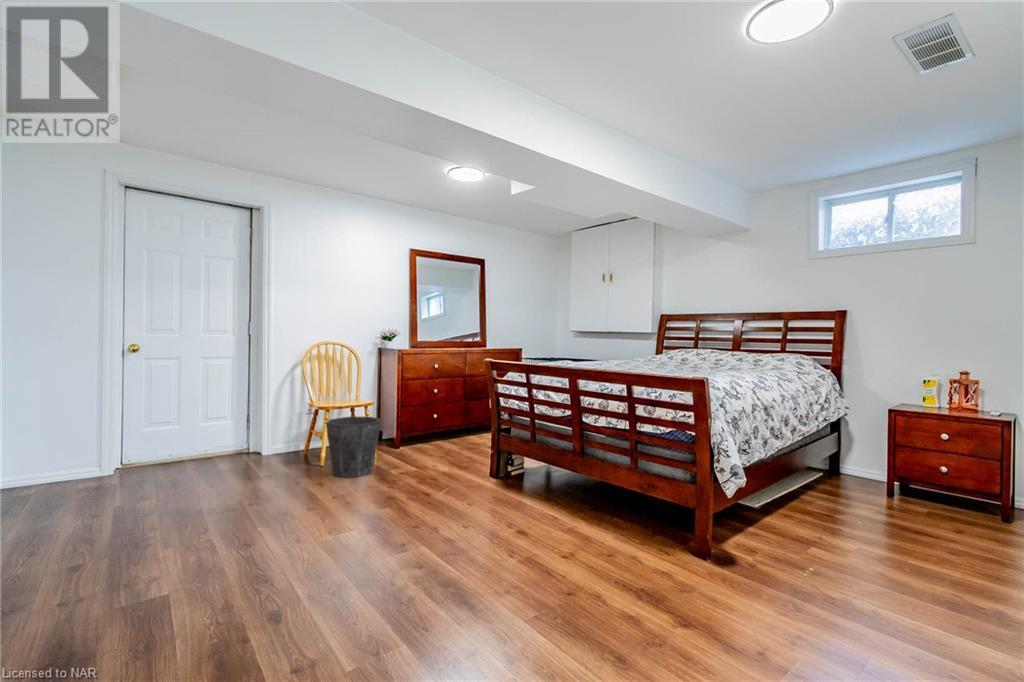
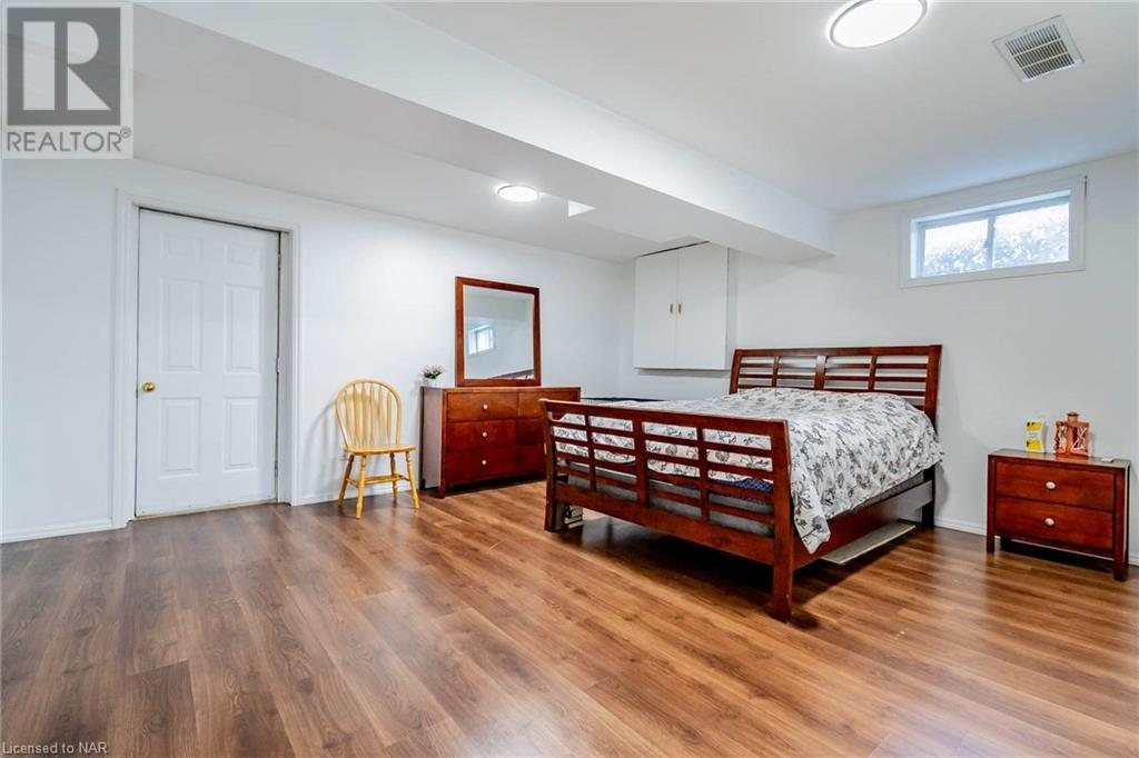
- waste bin (353, 446)
